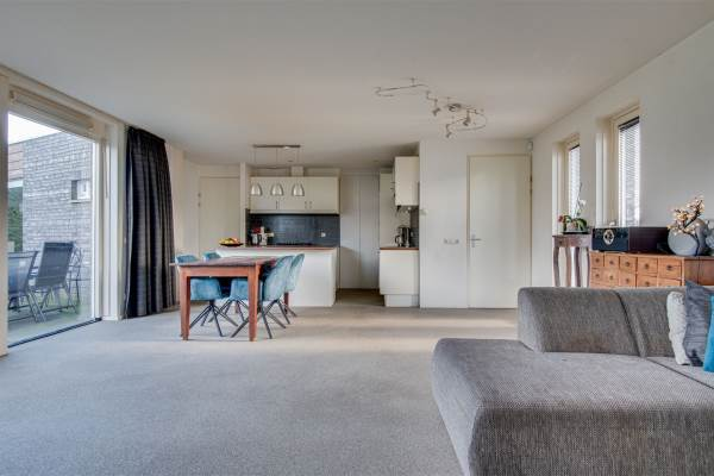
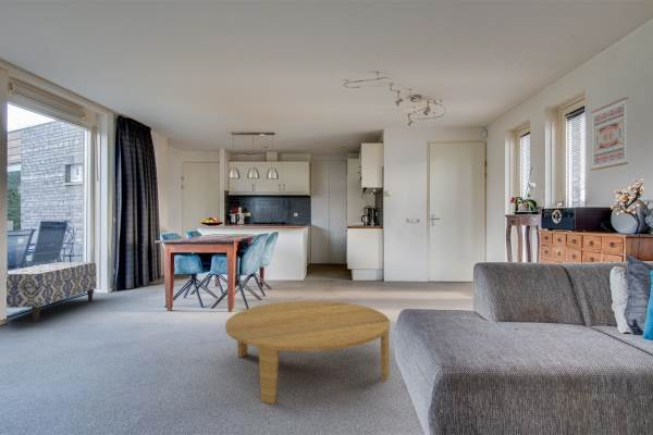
+ wall art (607, 136)
+ bench (48, 288)
+ coffee table (308, 341)
